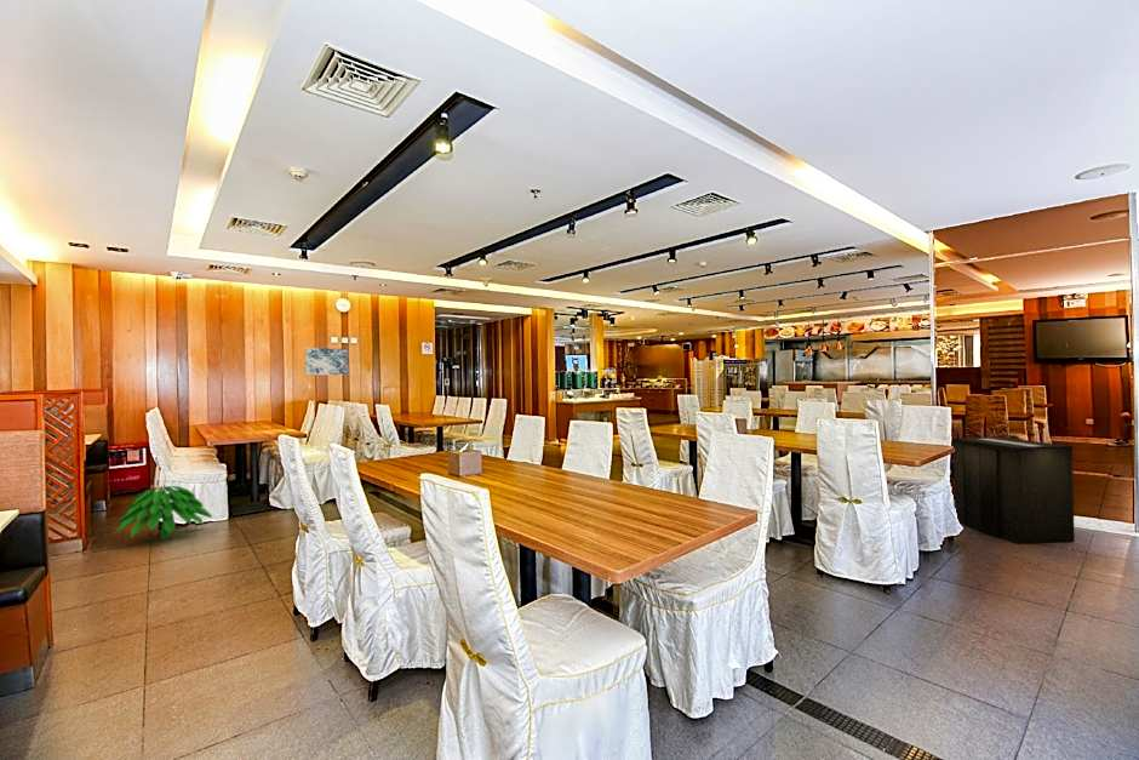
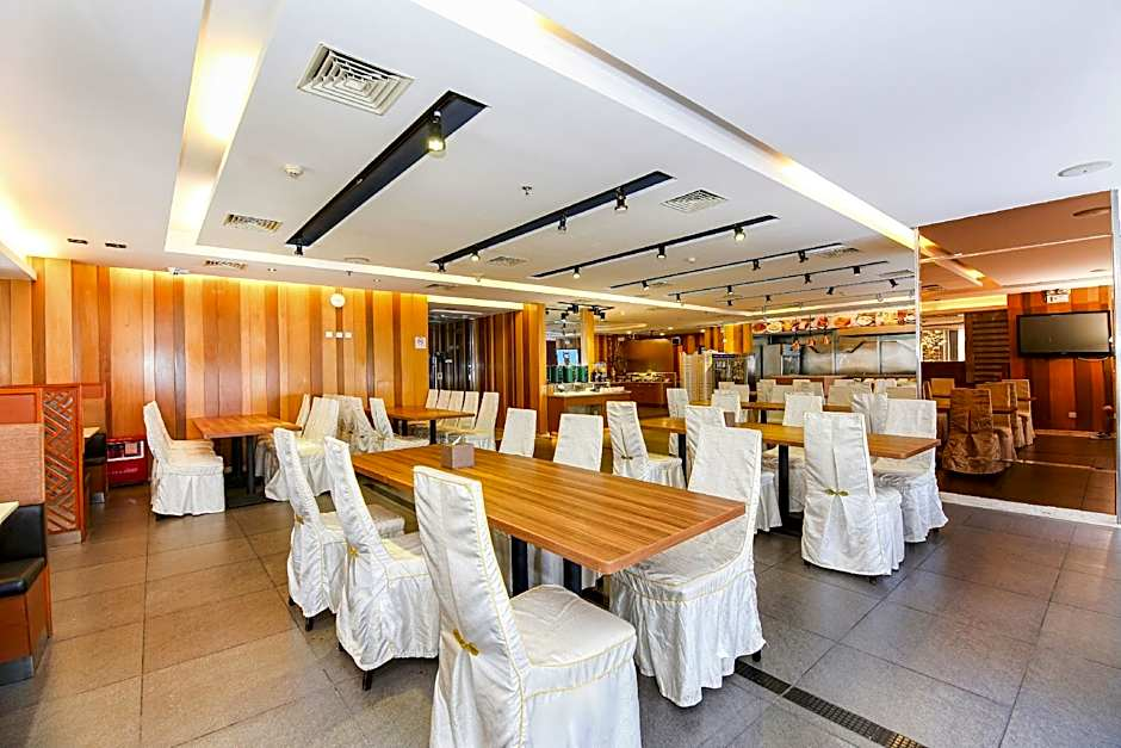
- wall art (327, 361)
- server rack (1007, 486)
- indoor plant (165, 509)
